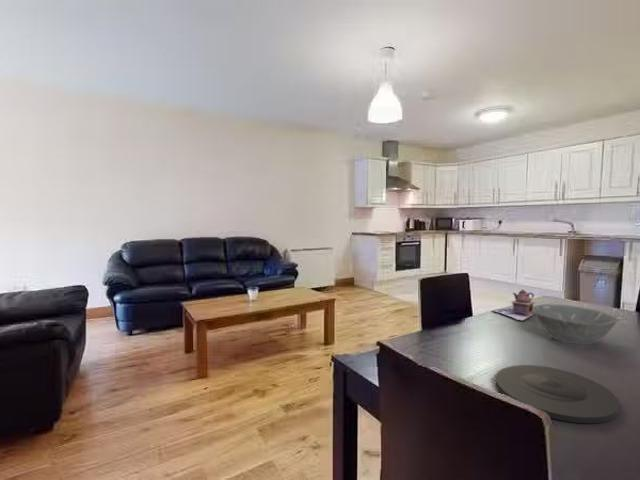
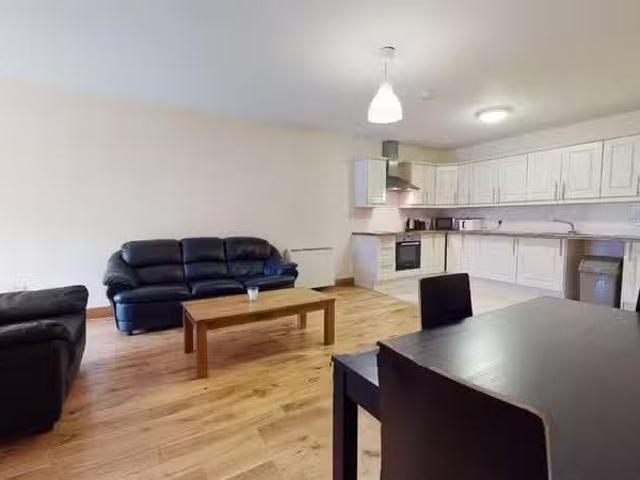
- teapot (521, 301)
- bowl (571, 325)
- plate (552, 386)
